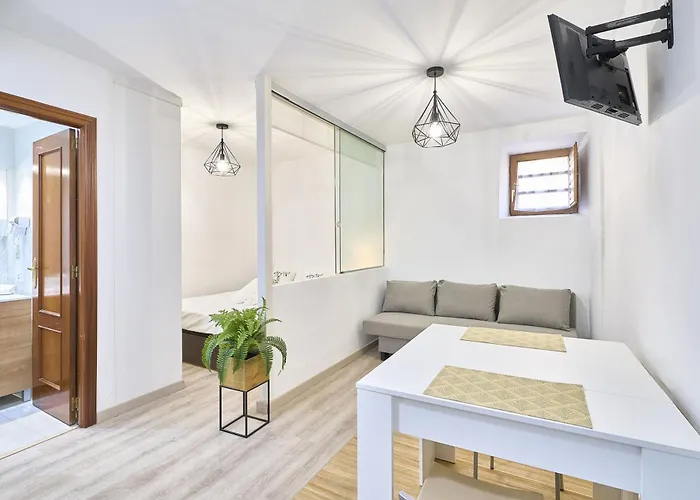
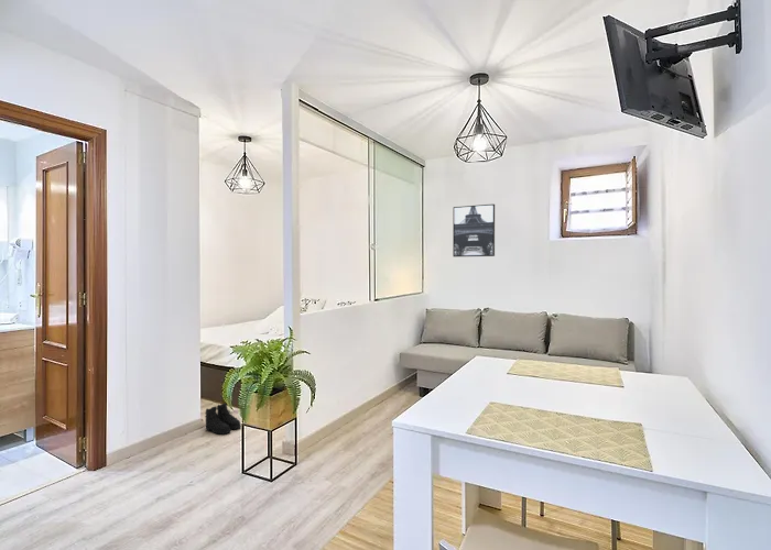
+ boots (222, 417)
+ wall art (473, 231)
